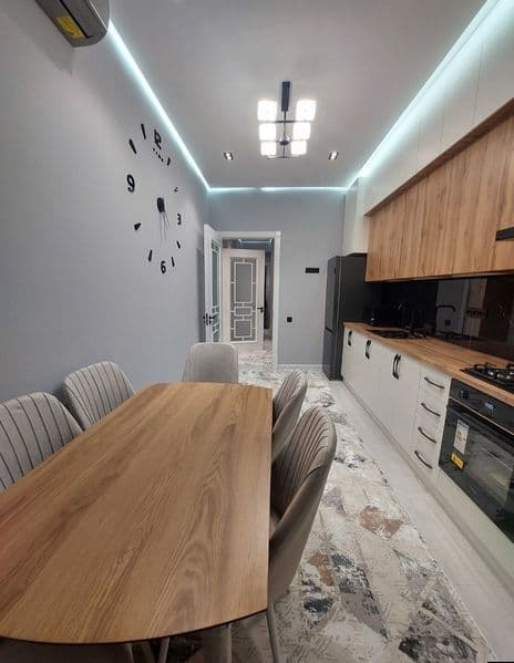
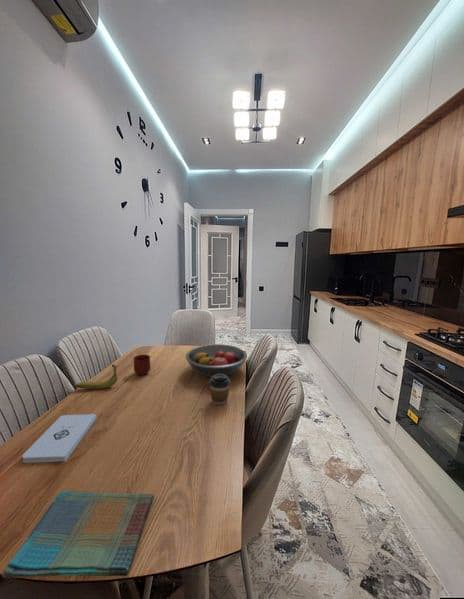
+ fruit bowl (216, 360)
+ mug (143, 364)
+ dish towel (89, 527)
+ notepad (63, 435)
+ banana (95, 382)
+ coffee cup (219, 388)
